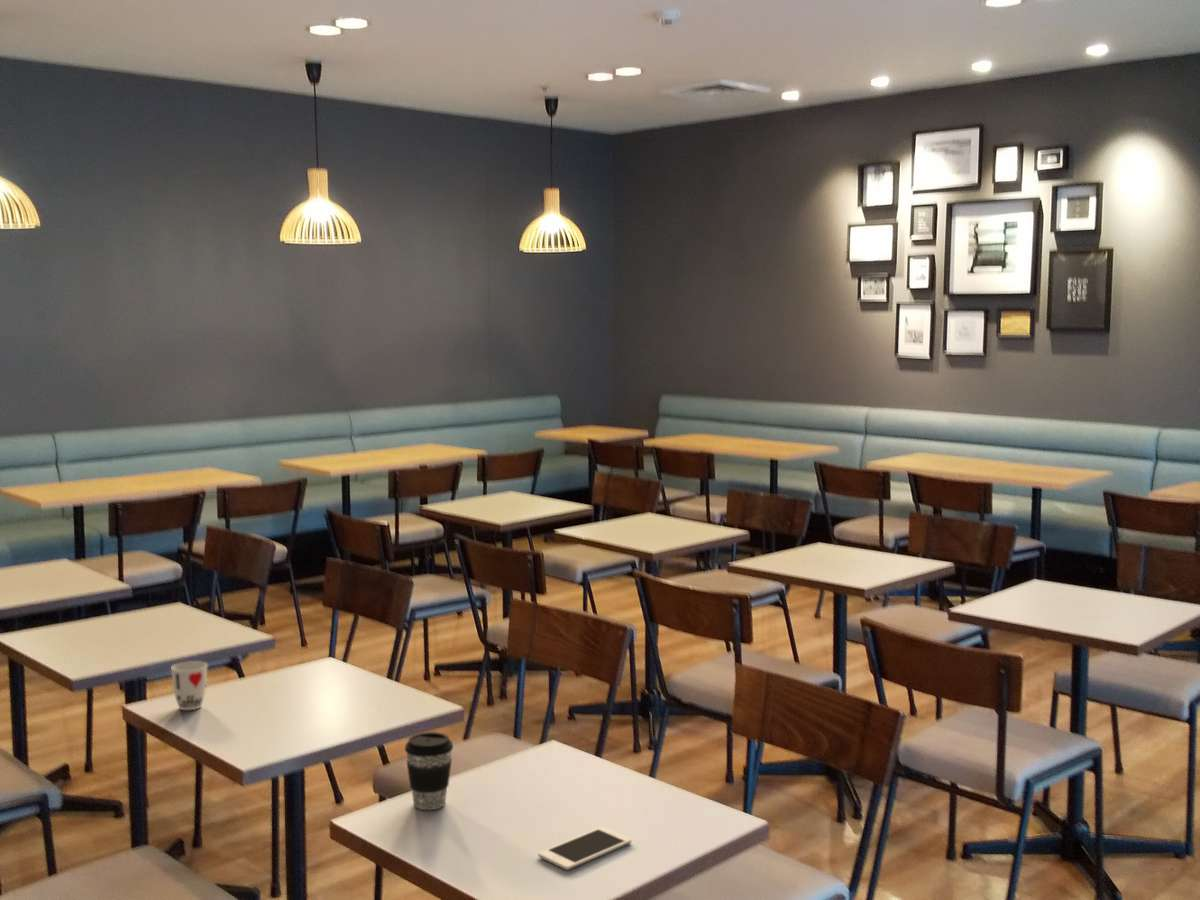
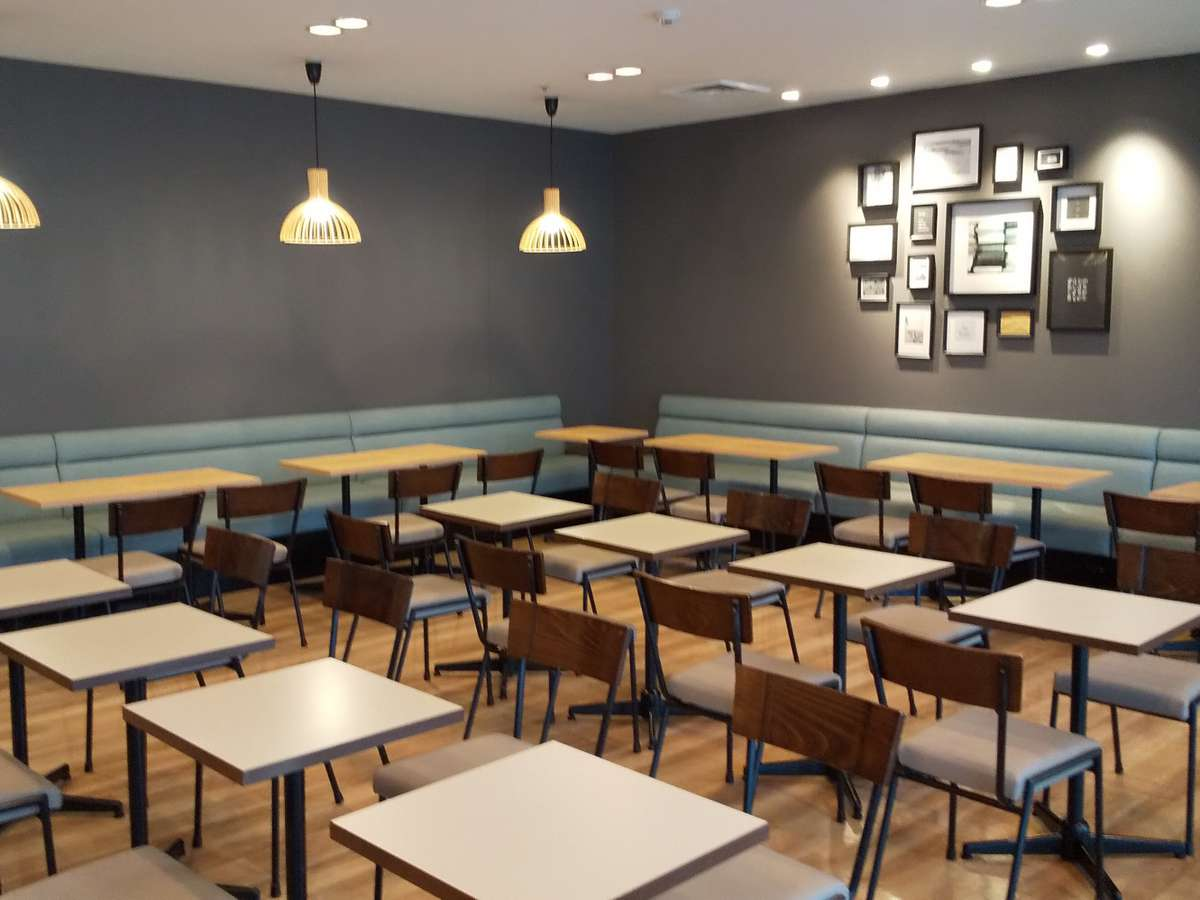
- cell phone (585, 847)
- cup (189, 686)
- coffee cup (429, 771)
